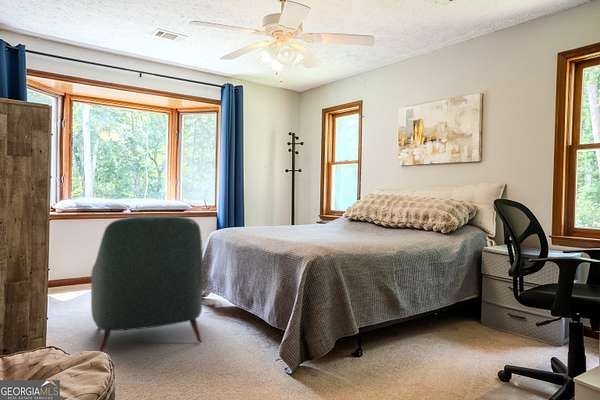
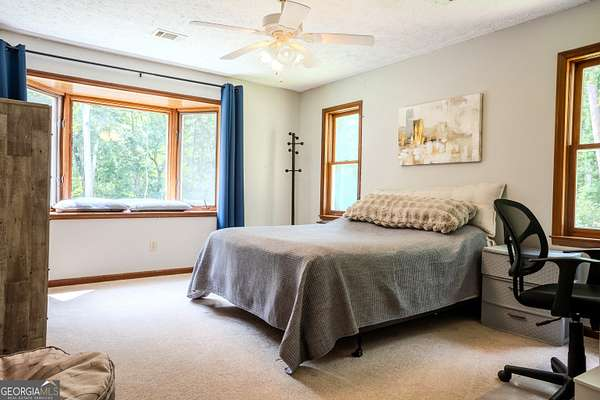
- armchair (150, 276)
